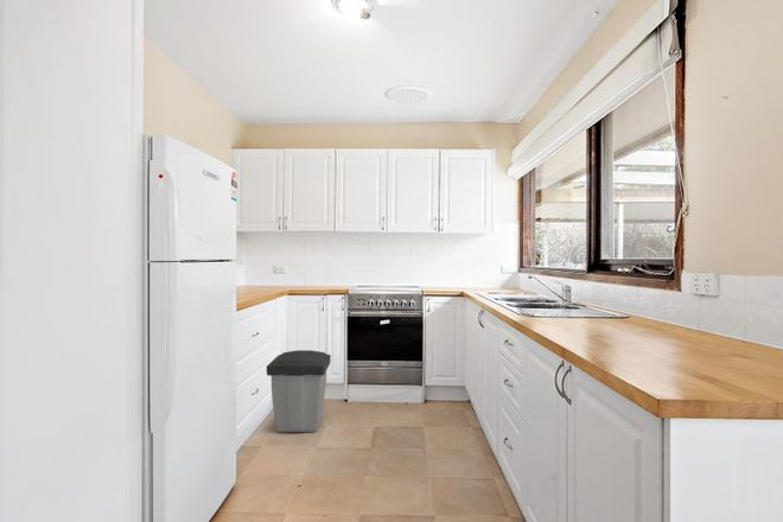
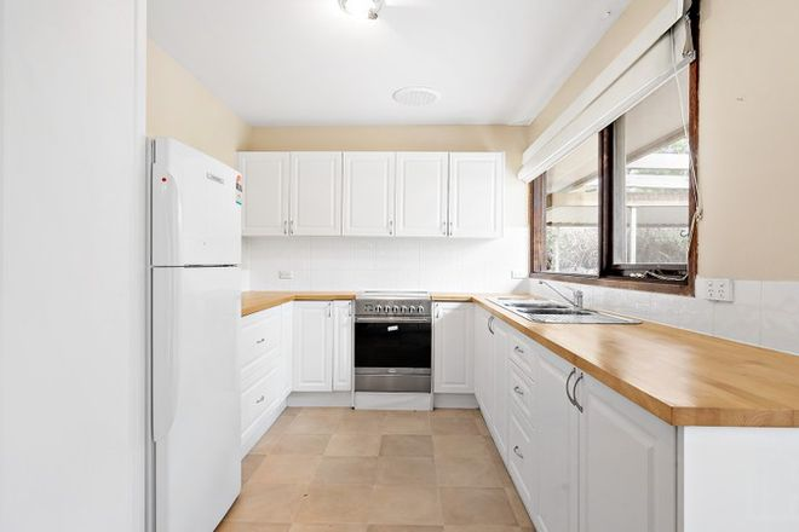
- trash can (299, 390)
